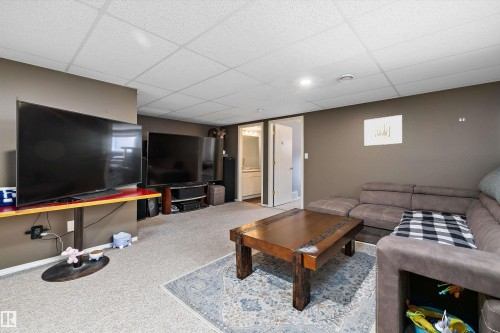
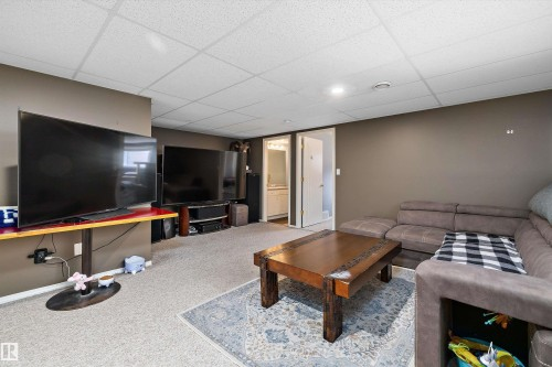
- wall art (382, 131)
